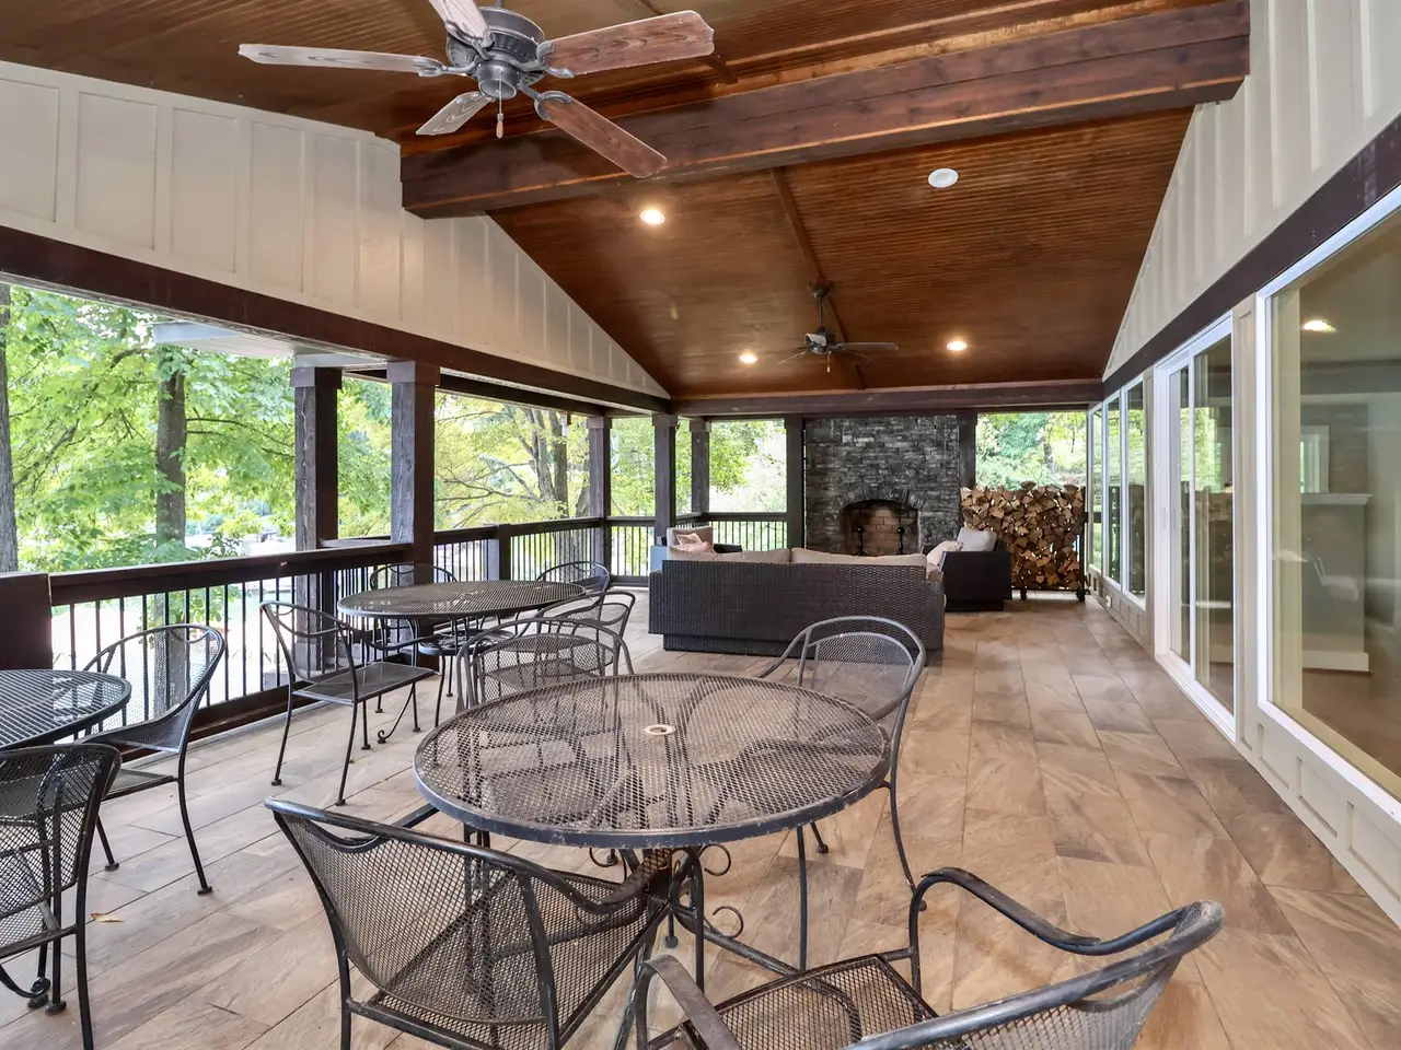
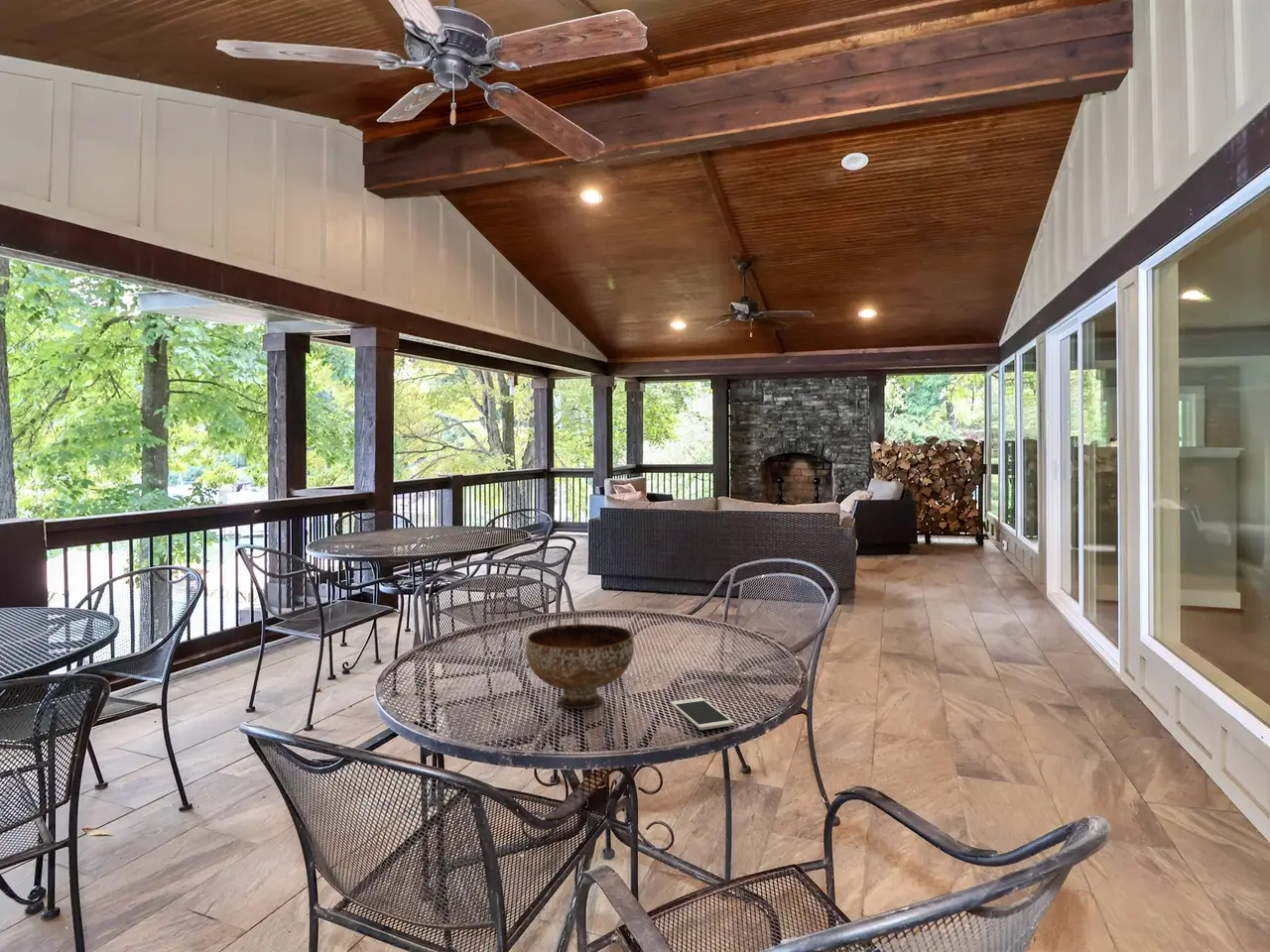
+ cell phone (700, 712)
+ bowl (580, 667)
